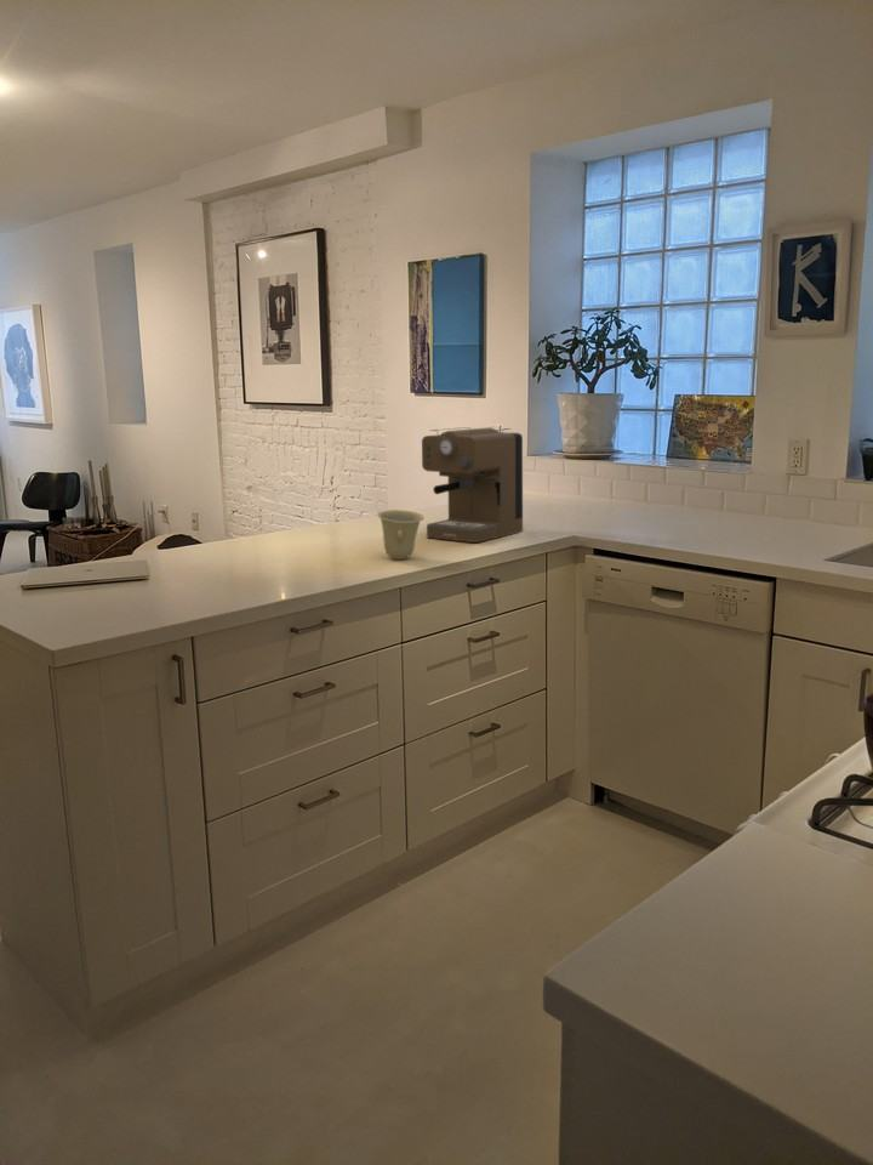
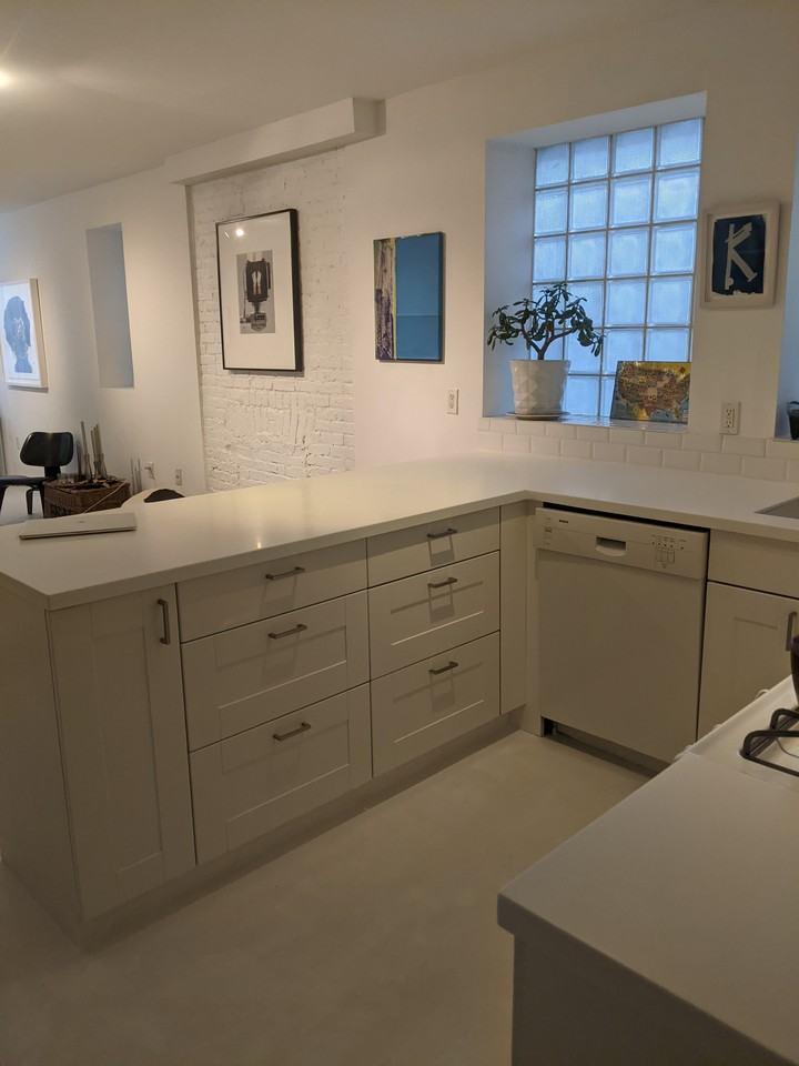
- cup (401, 535)
- coffee maker (474, 483)
